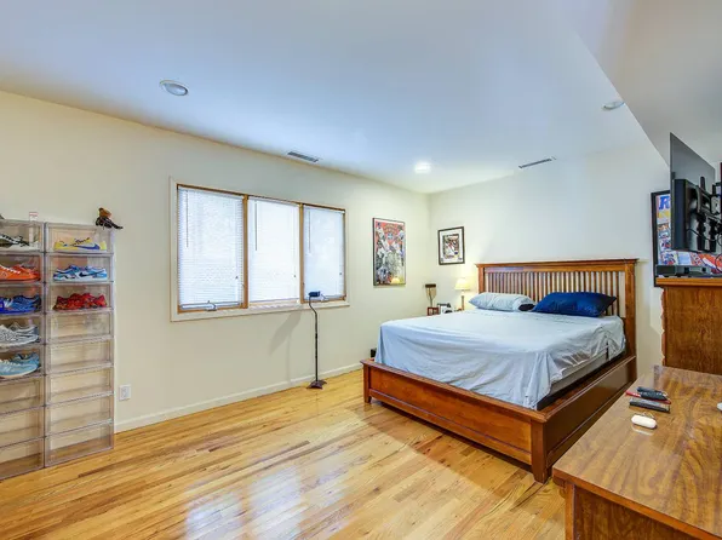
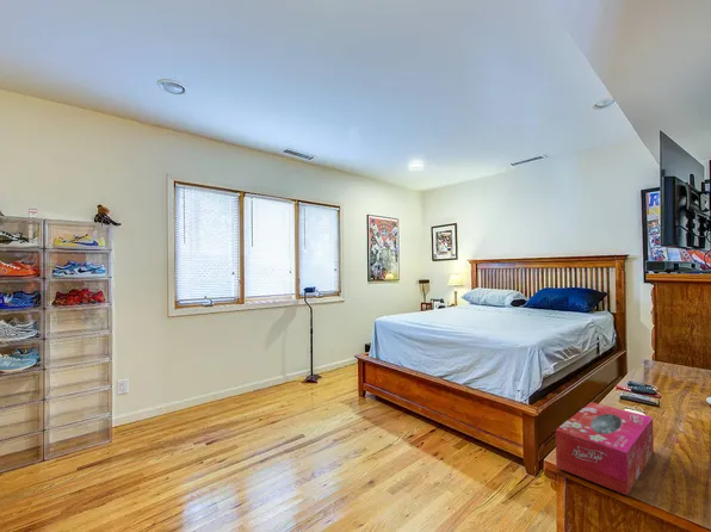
+ tissue box (606, 441)
